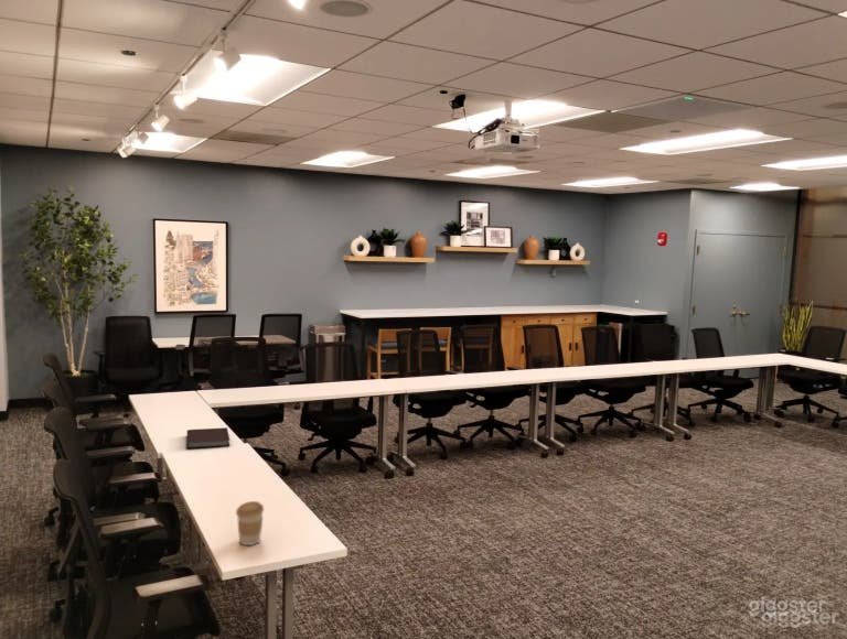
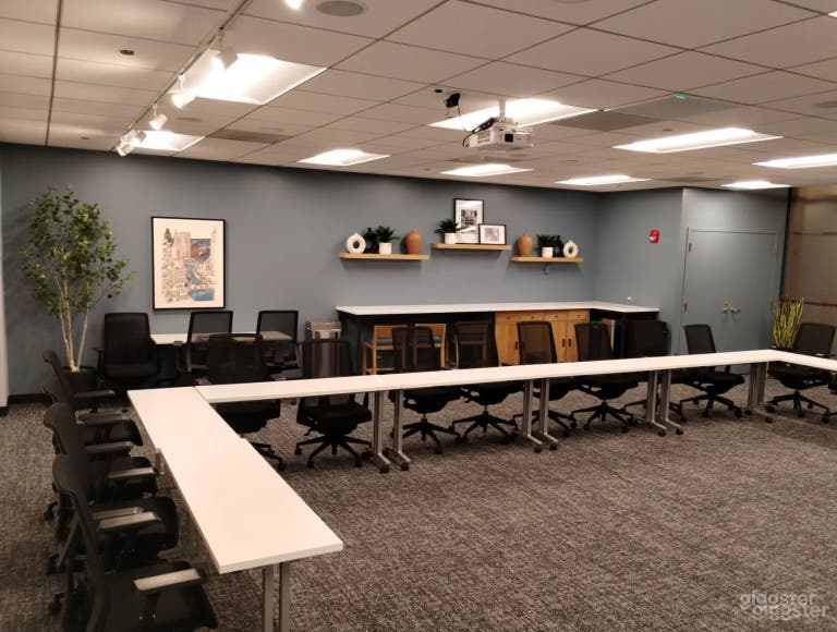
- coffee cup (249, 522)
- notebook (207, 437)
